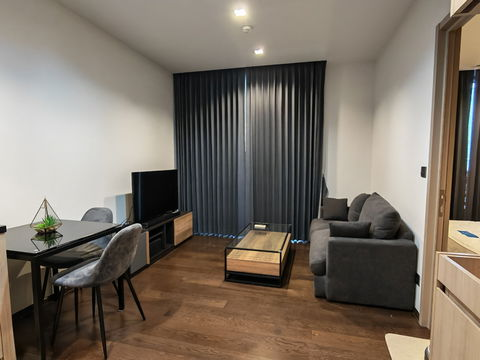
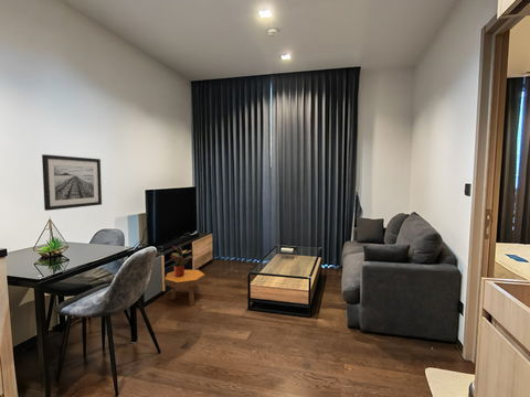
+ footstool (184, 286)
+ potted plant (182, 259)
+ wall art (74, 182)
